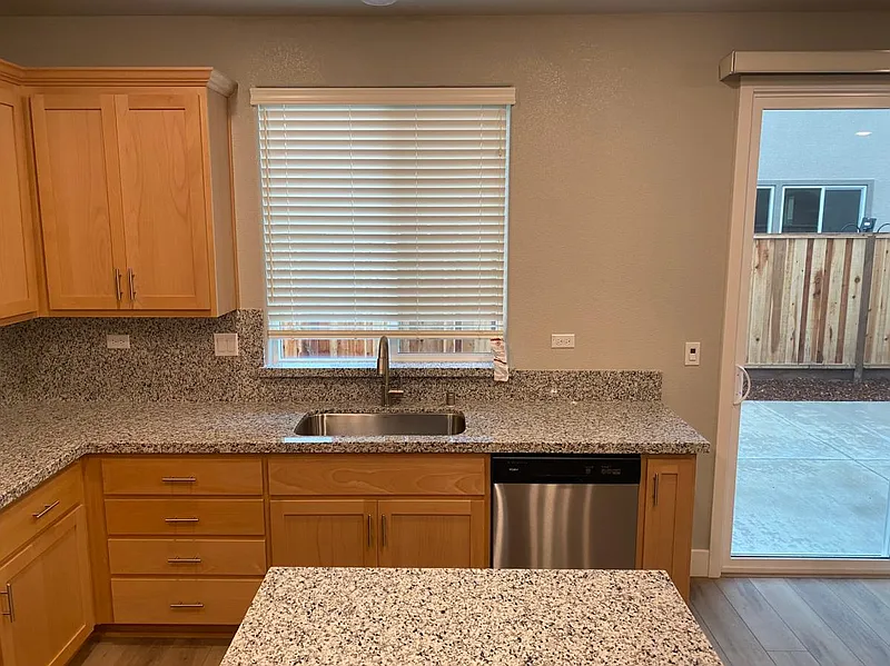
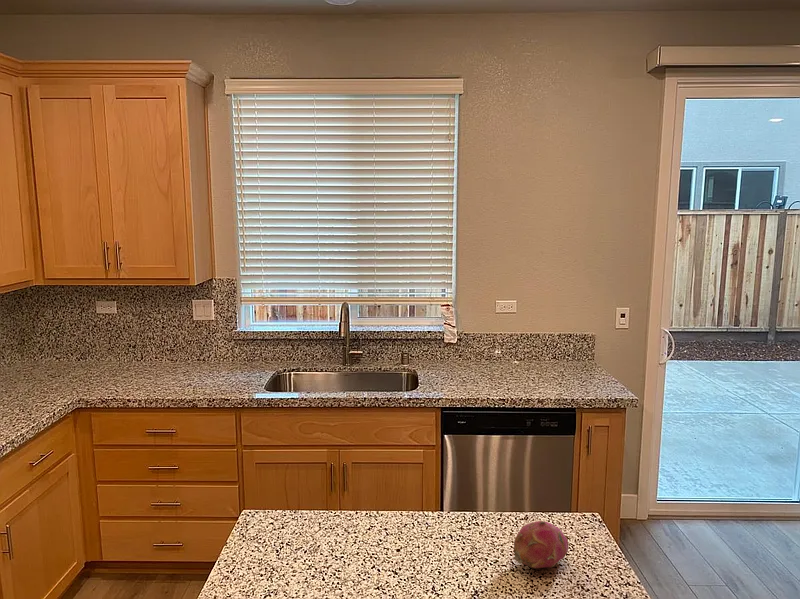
+ fruit (542, 543)
